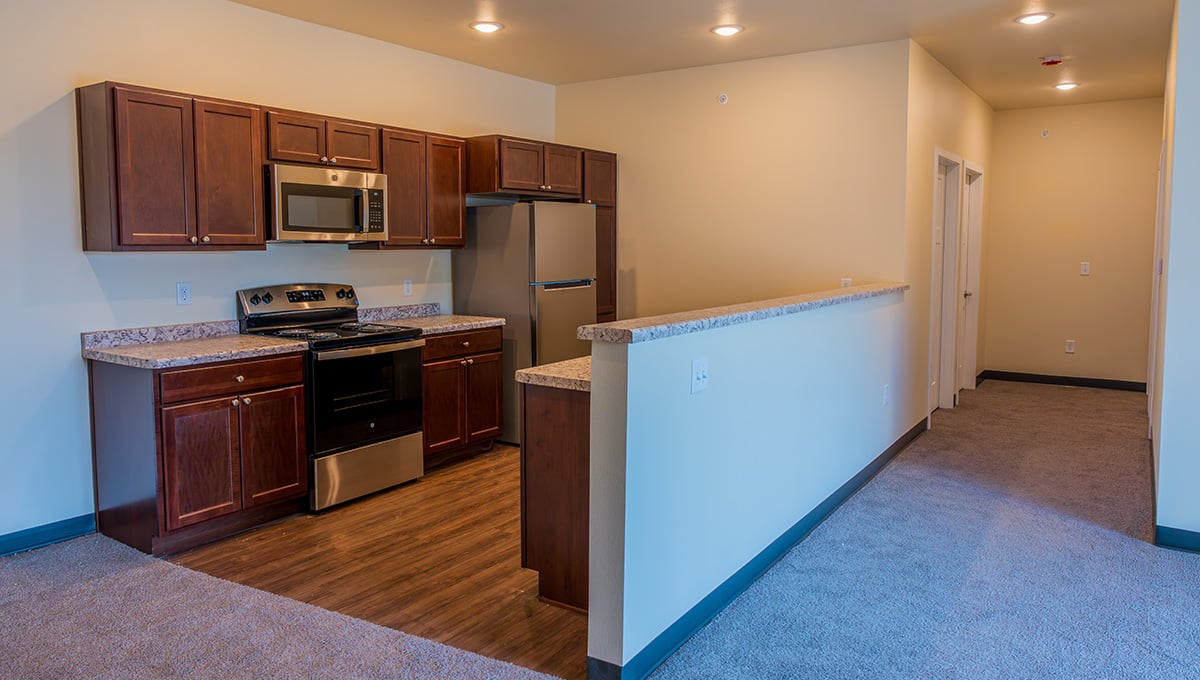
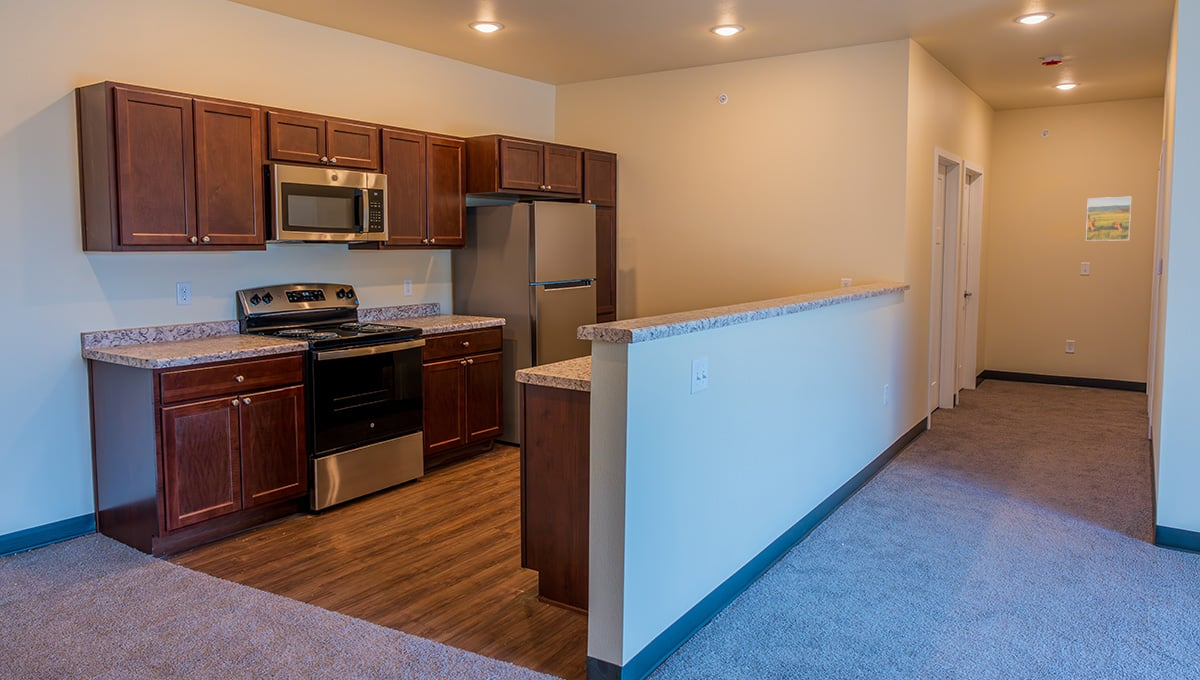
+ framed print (1108, 219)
